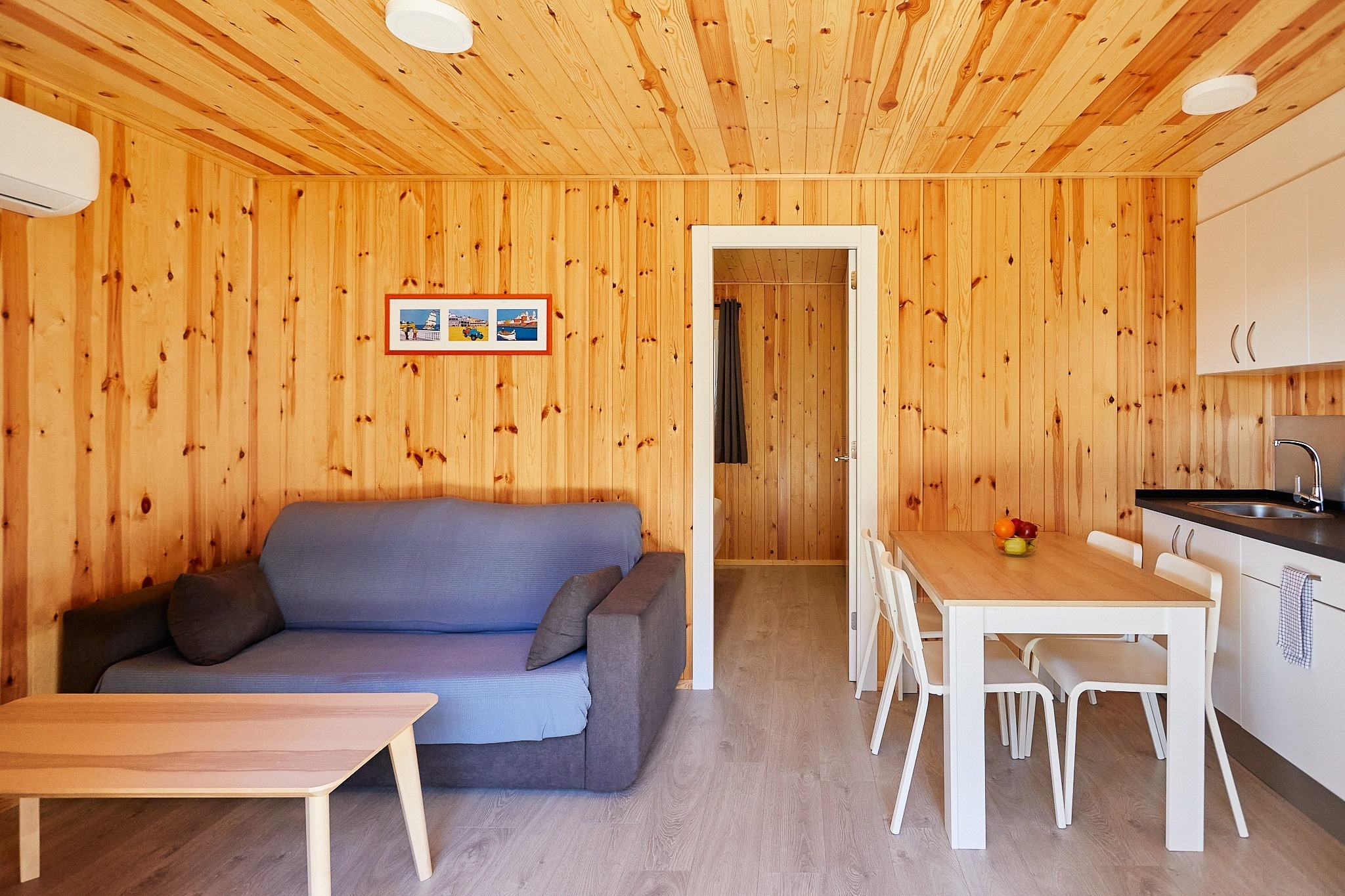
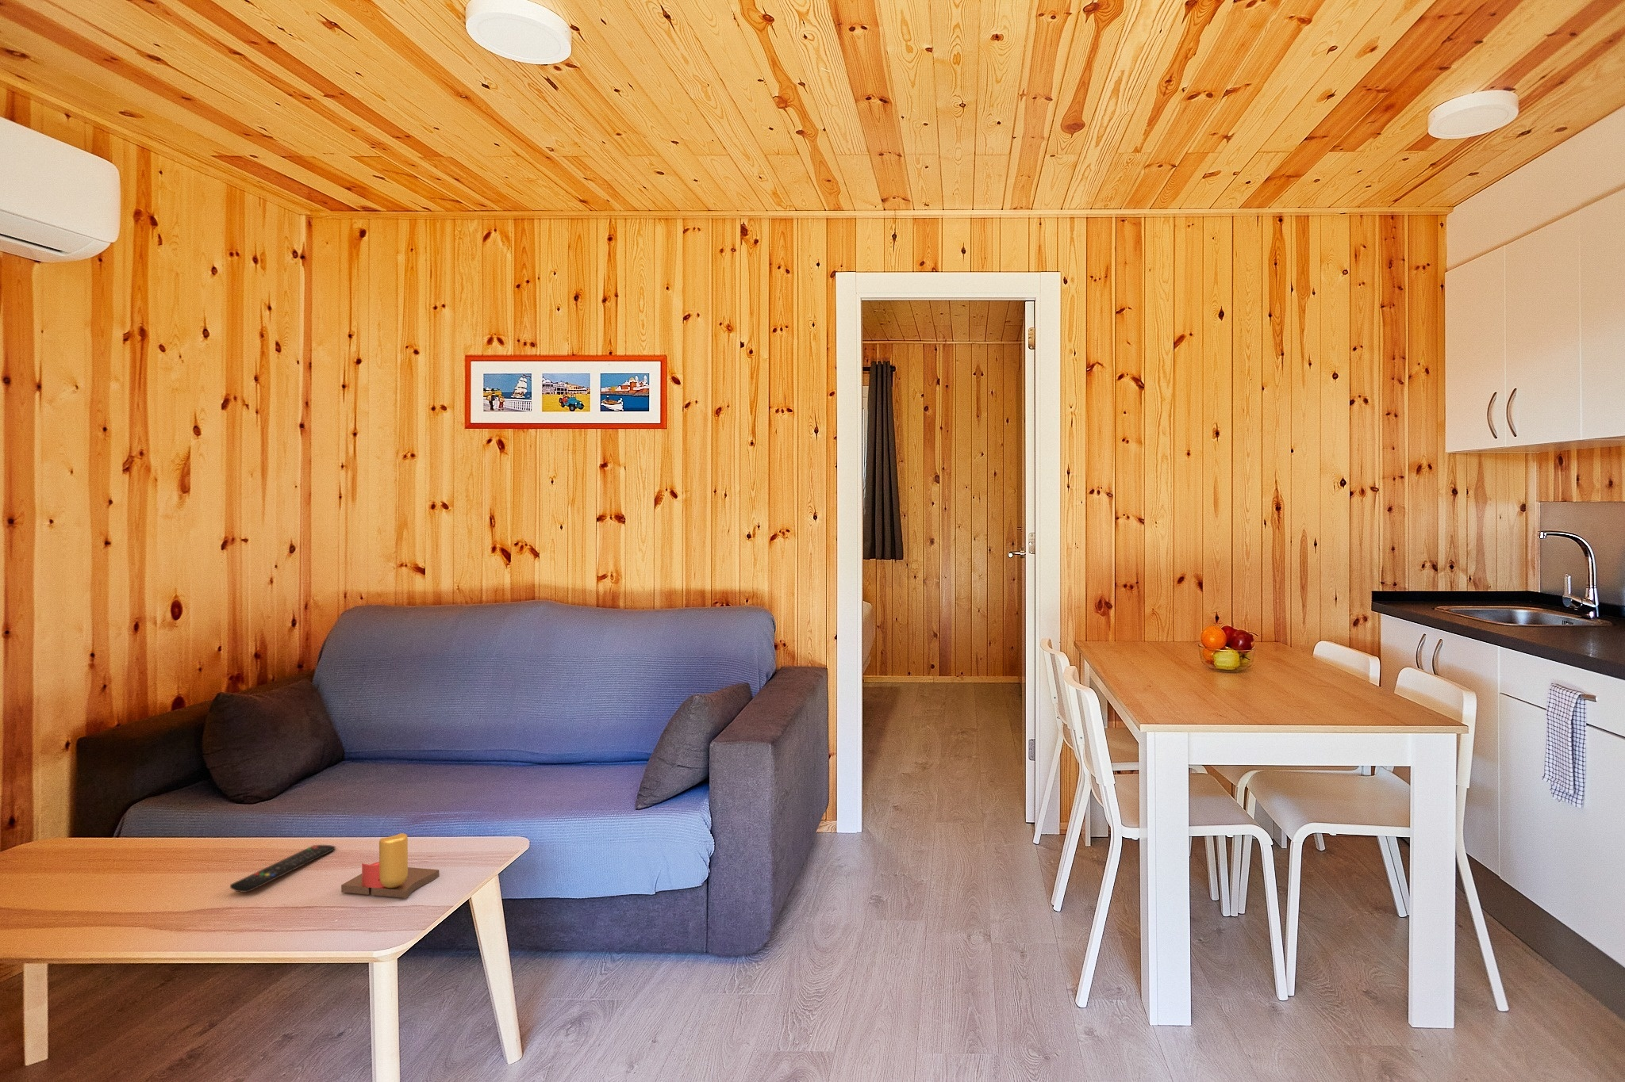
+ candle (389, 857)
+ remote control (286, 866)
